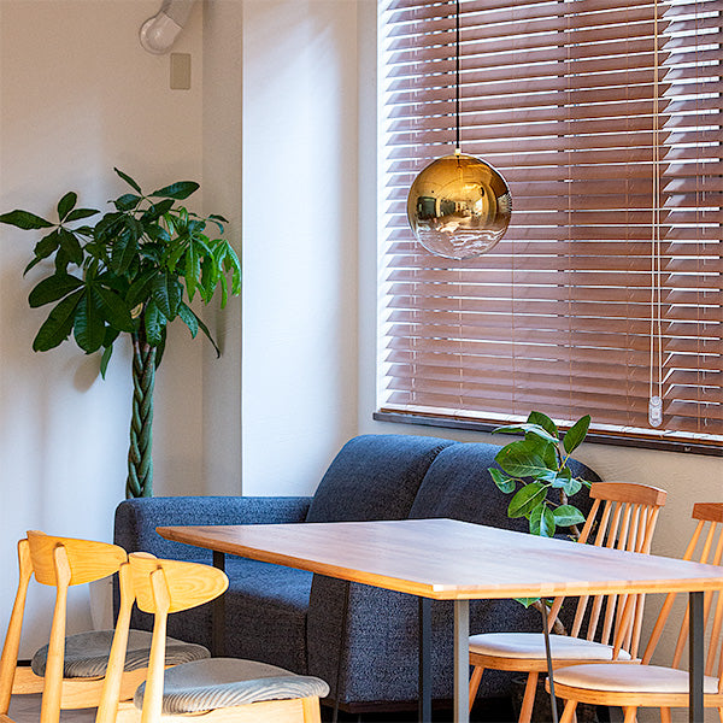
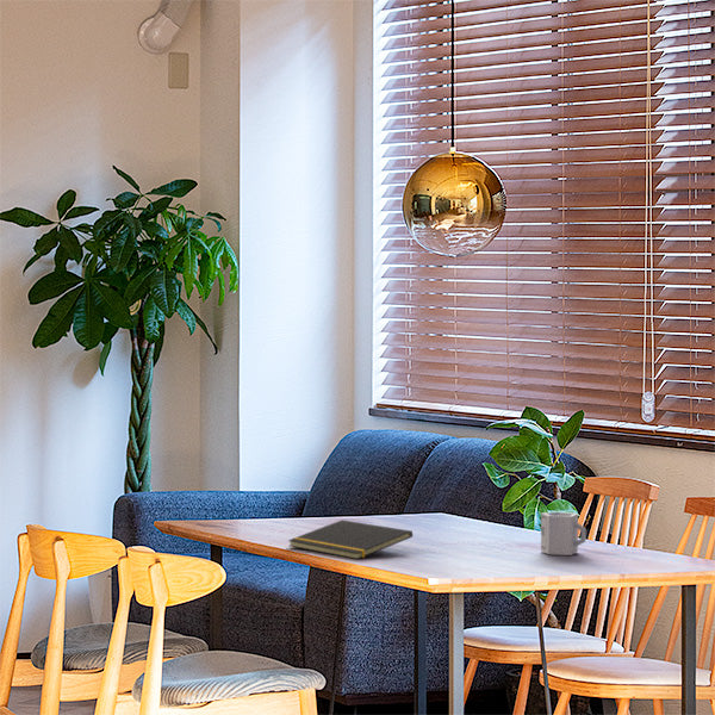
+ notepad (349, 539)
+ cup (562, 533)
